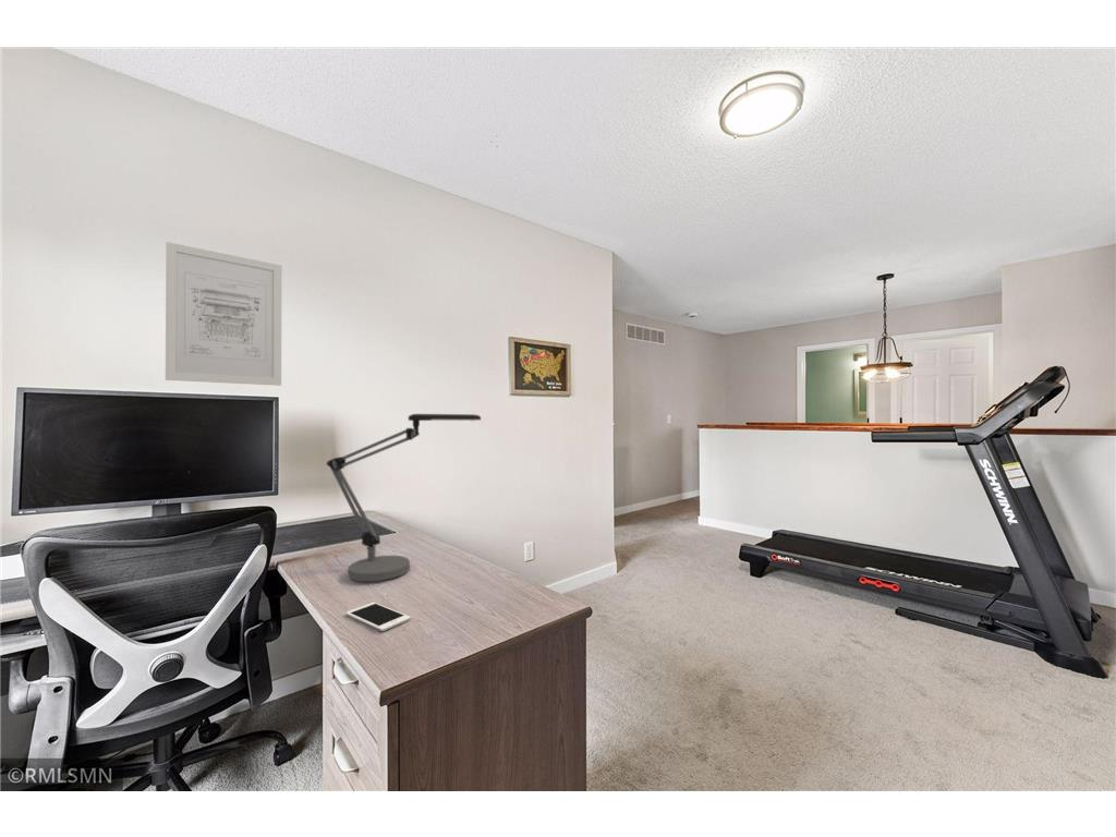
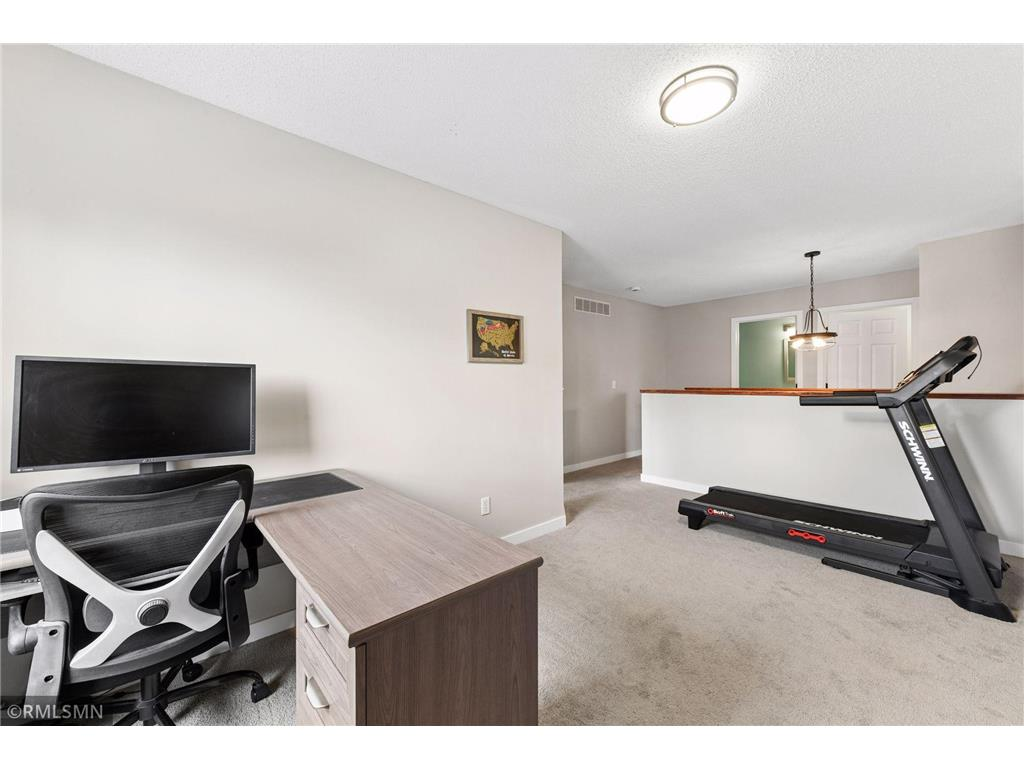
- cell phone (377, 615)
- desk lamp (388, 448)
- wall art (227, 318)
